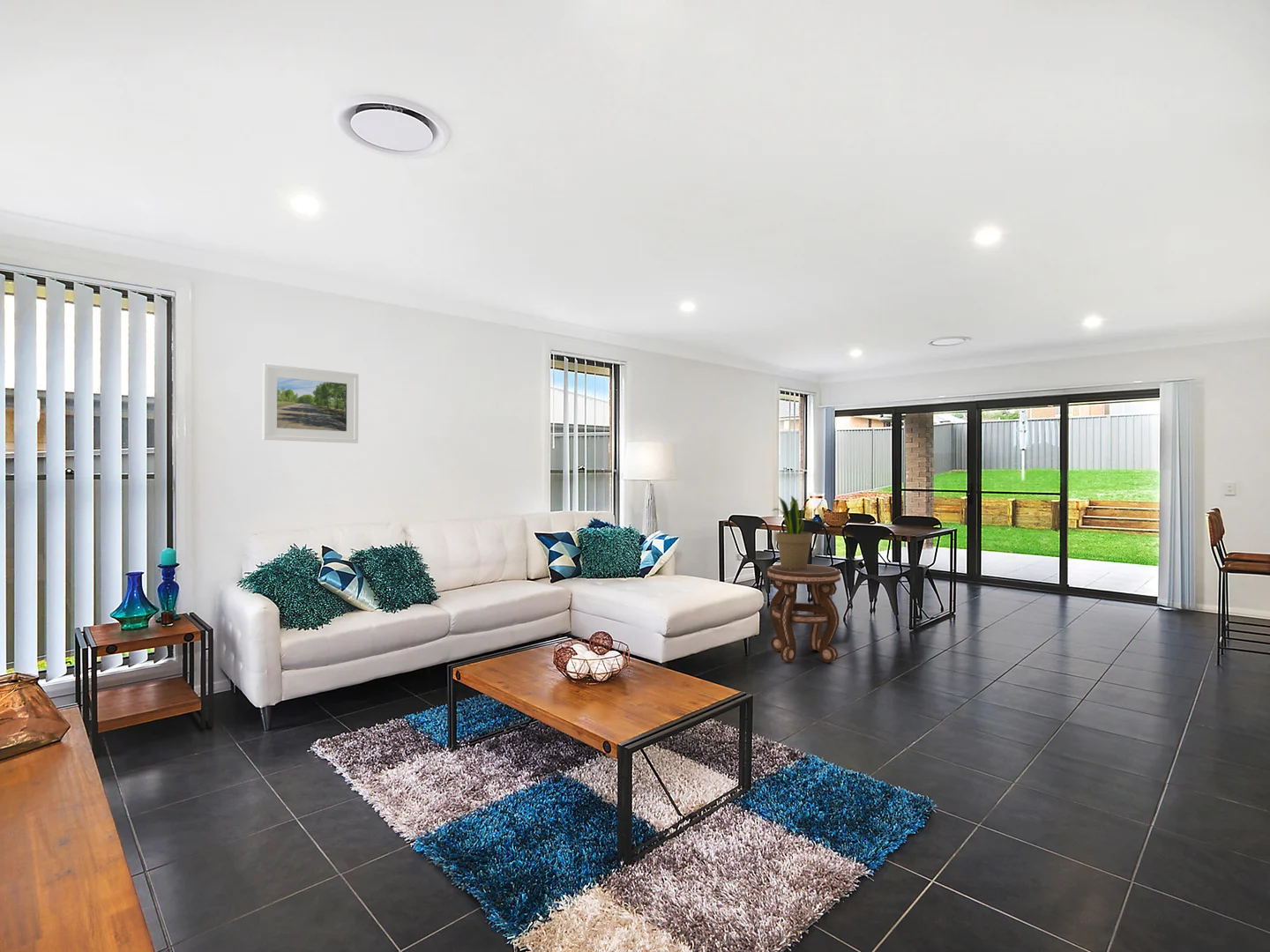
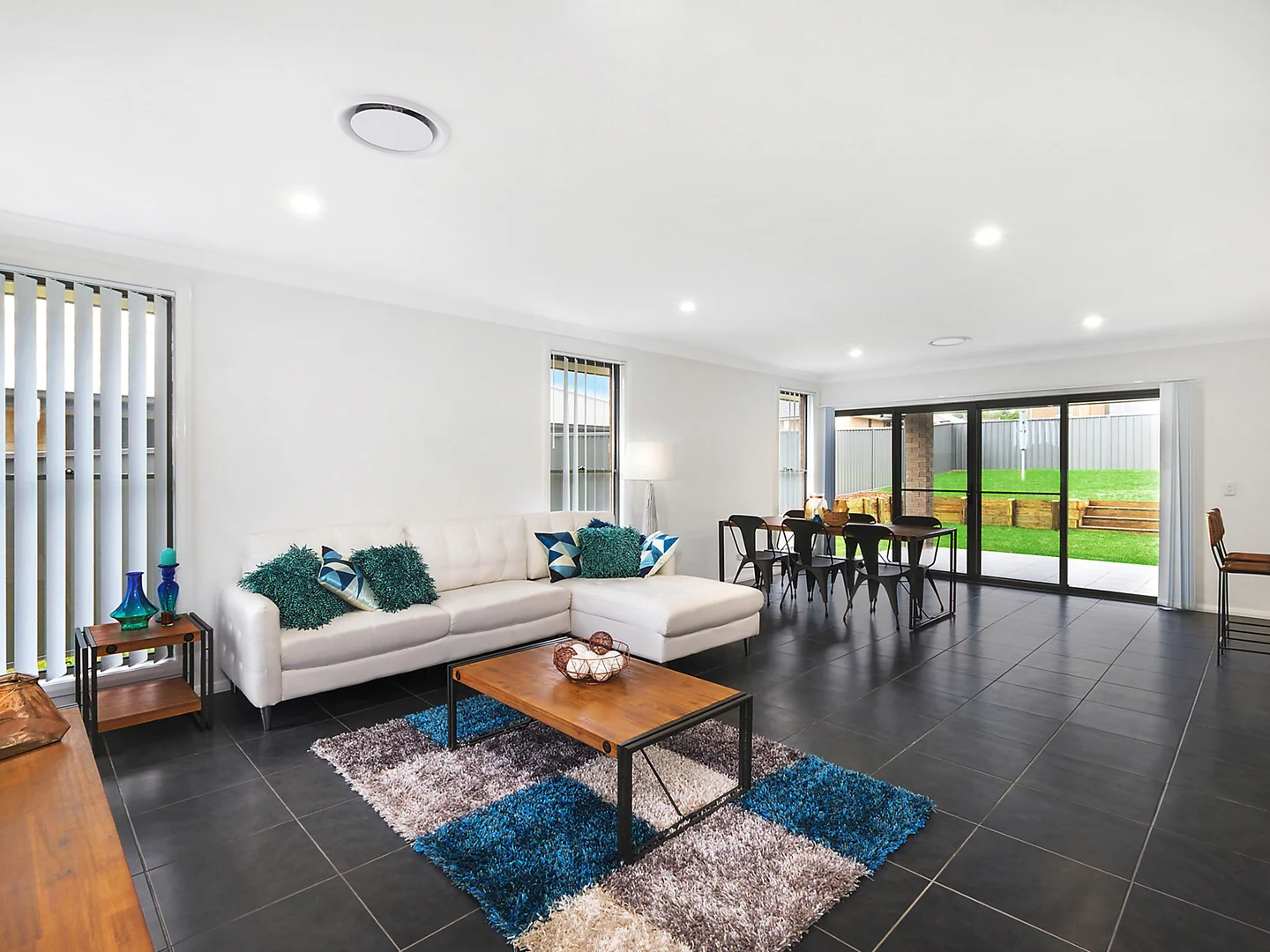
- side table (803, 611)
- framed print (312, 405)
- potted plant (790, 531)
